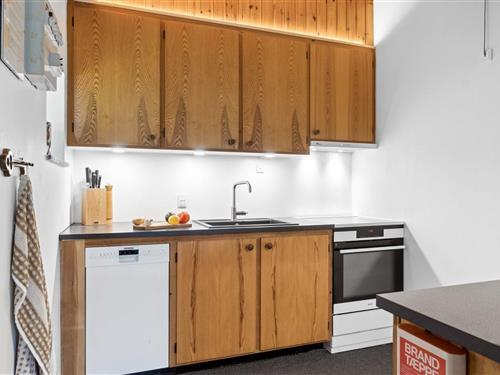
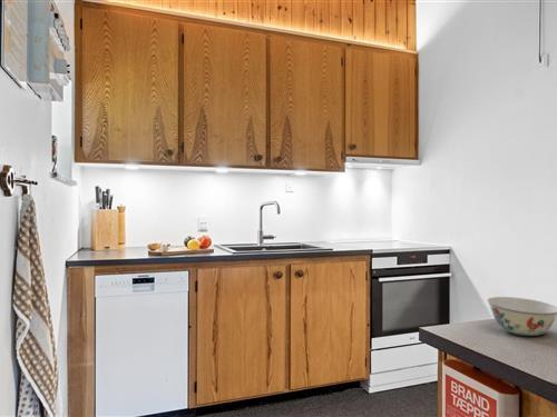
+ chinaware (521, 317)
